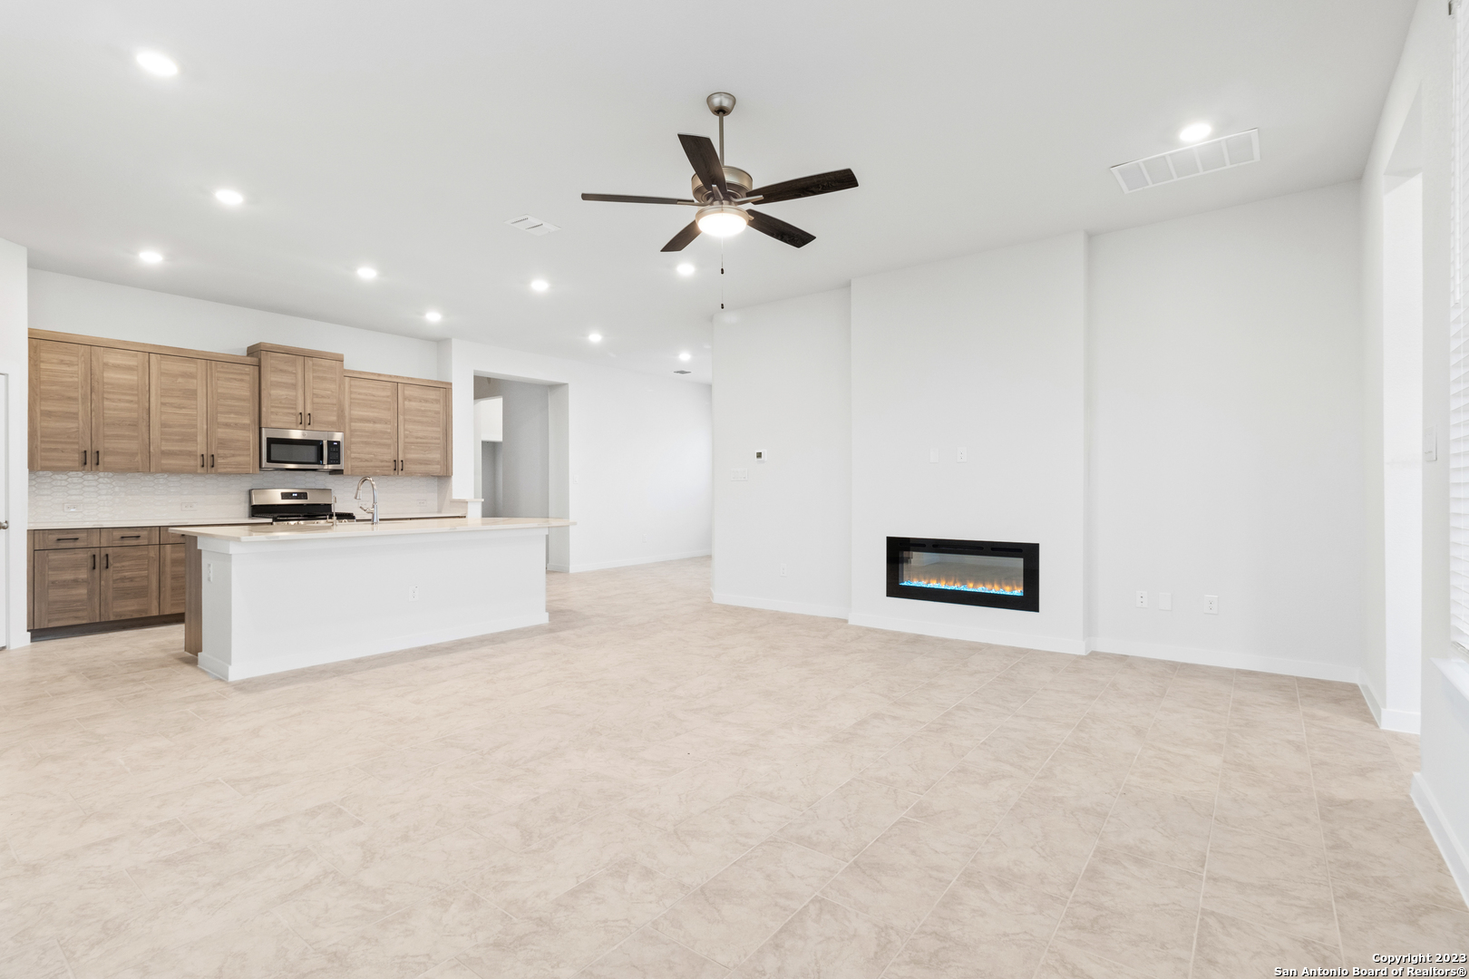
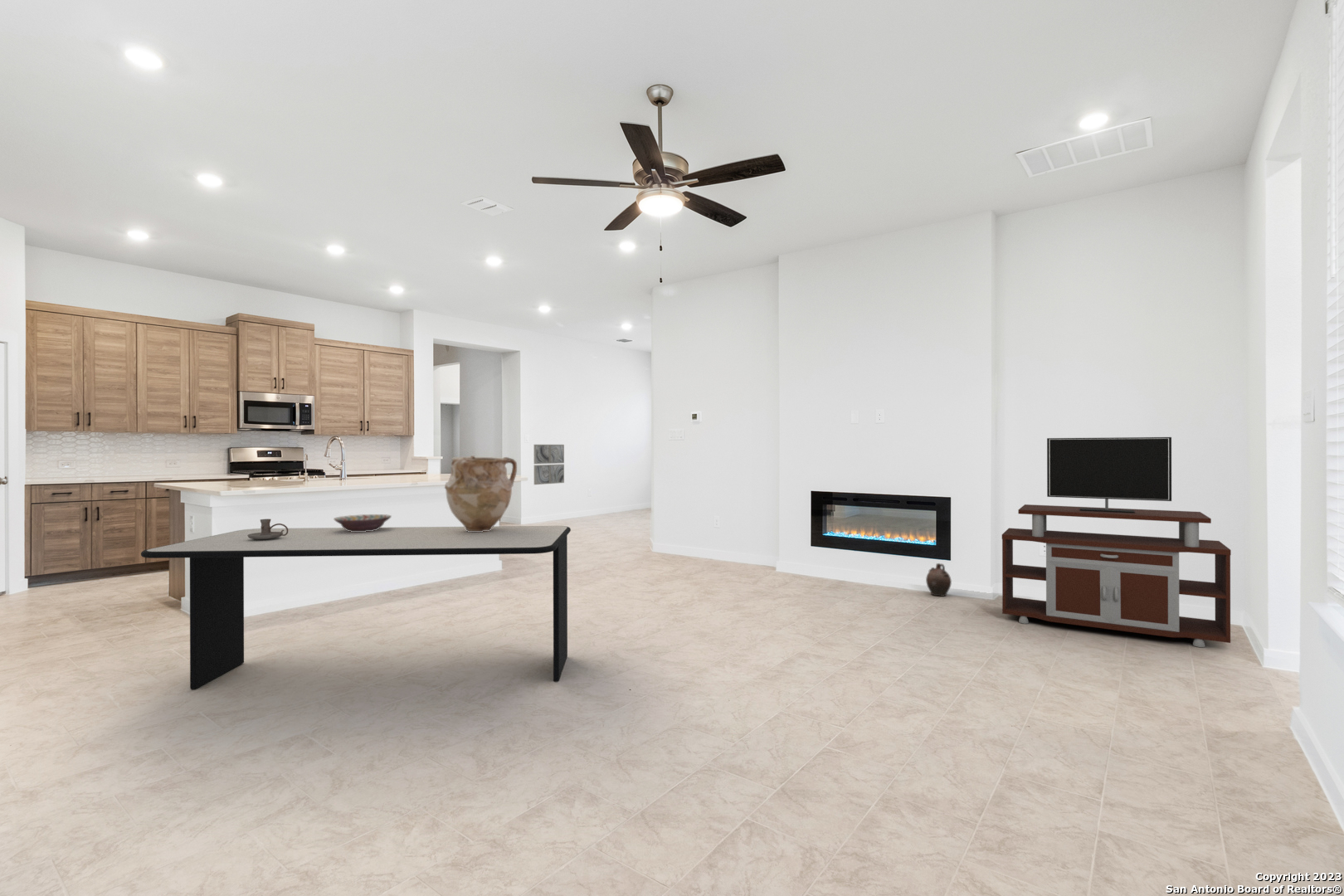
+ wall art (549, 463)
+ ceramic jug (938, 578)
+ decorative bowl (363, 523)
+ dining table (382, 555)
+ tv stand (1106, 534)
+ candle holder (269, 528)
+ vase (478, 492)
